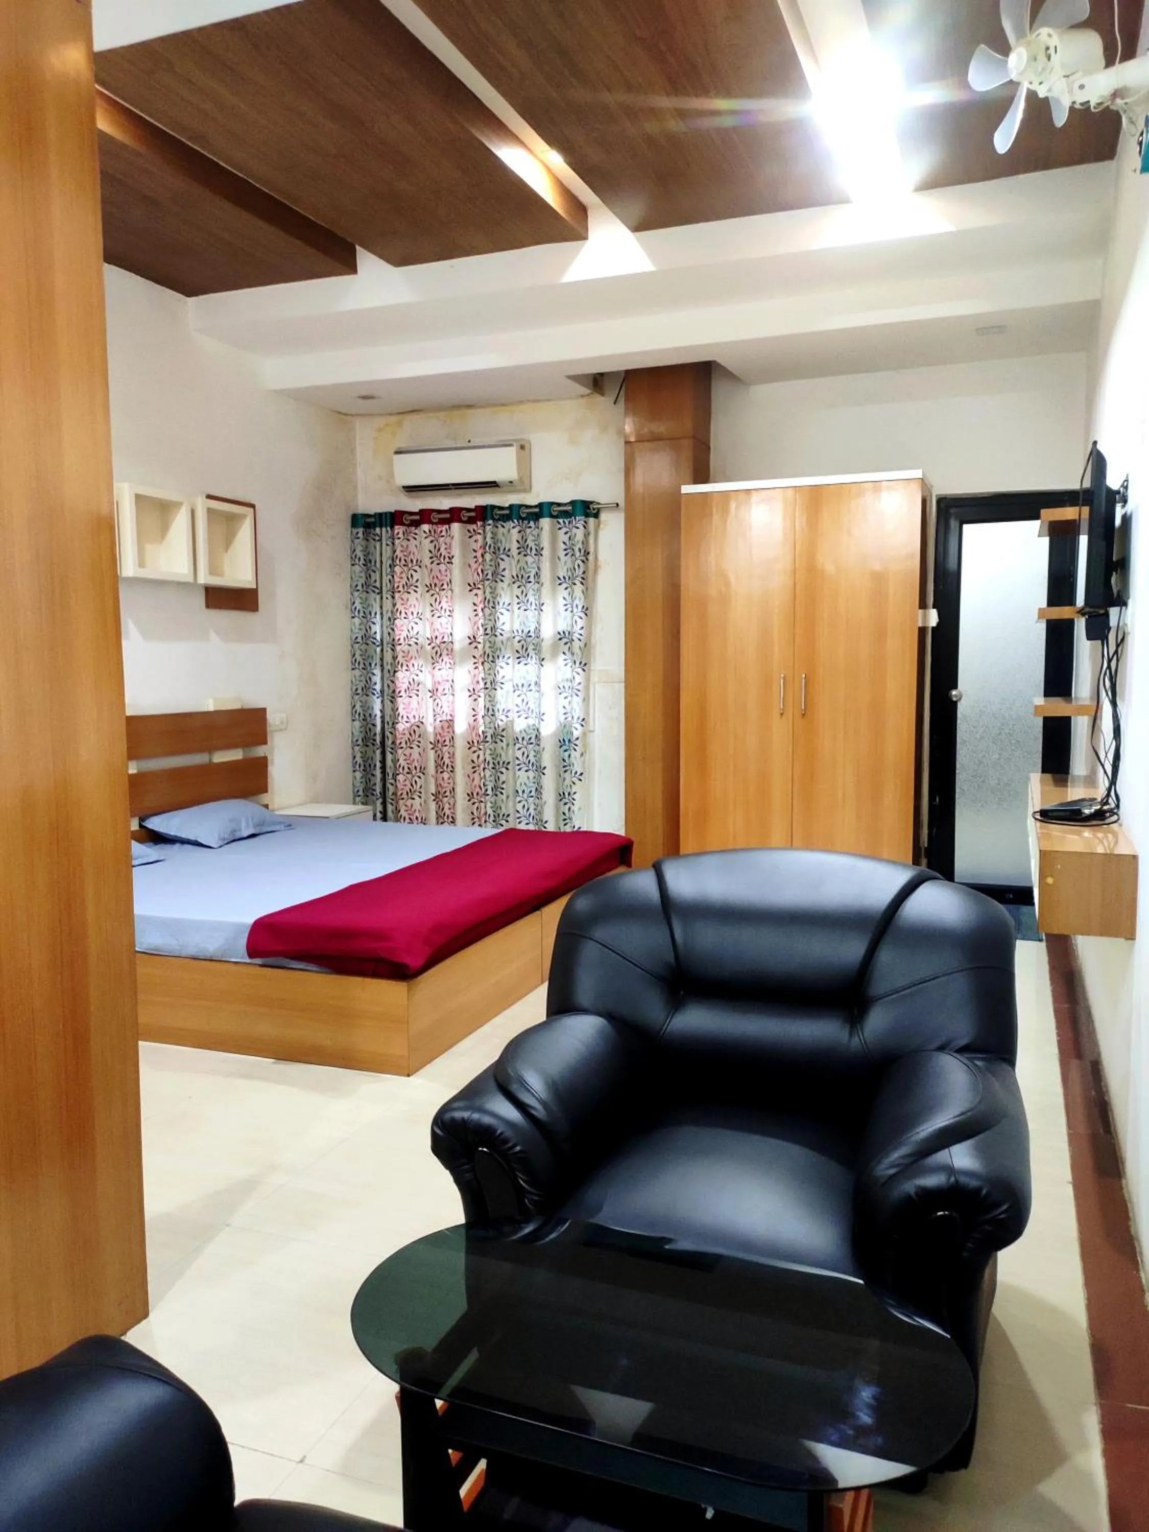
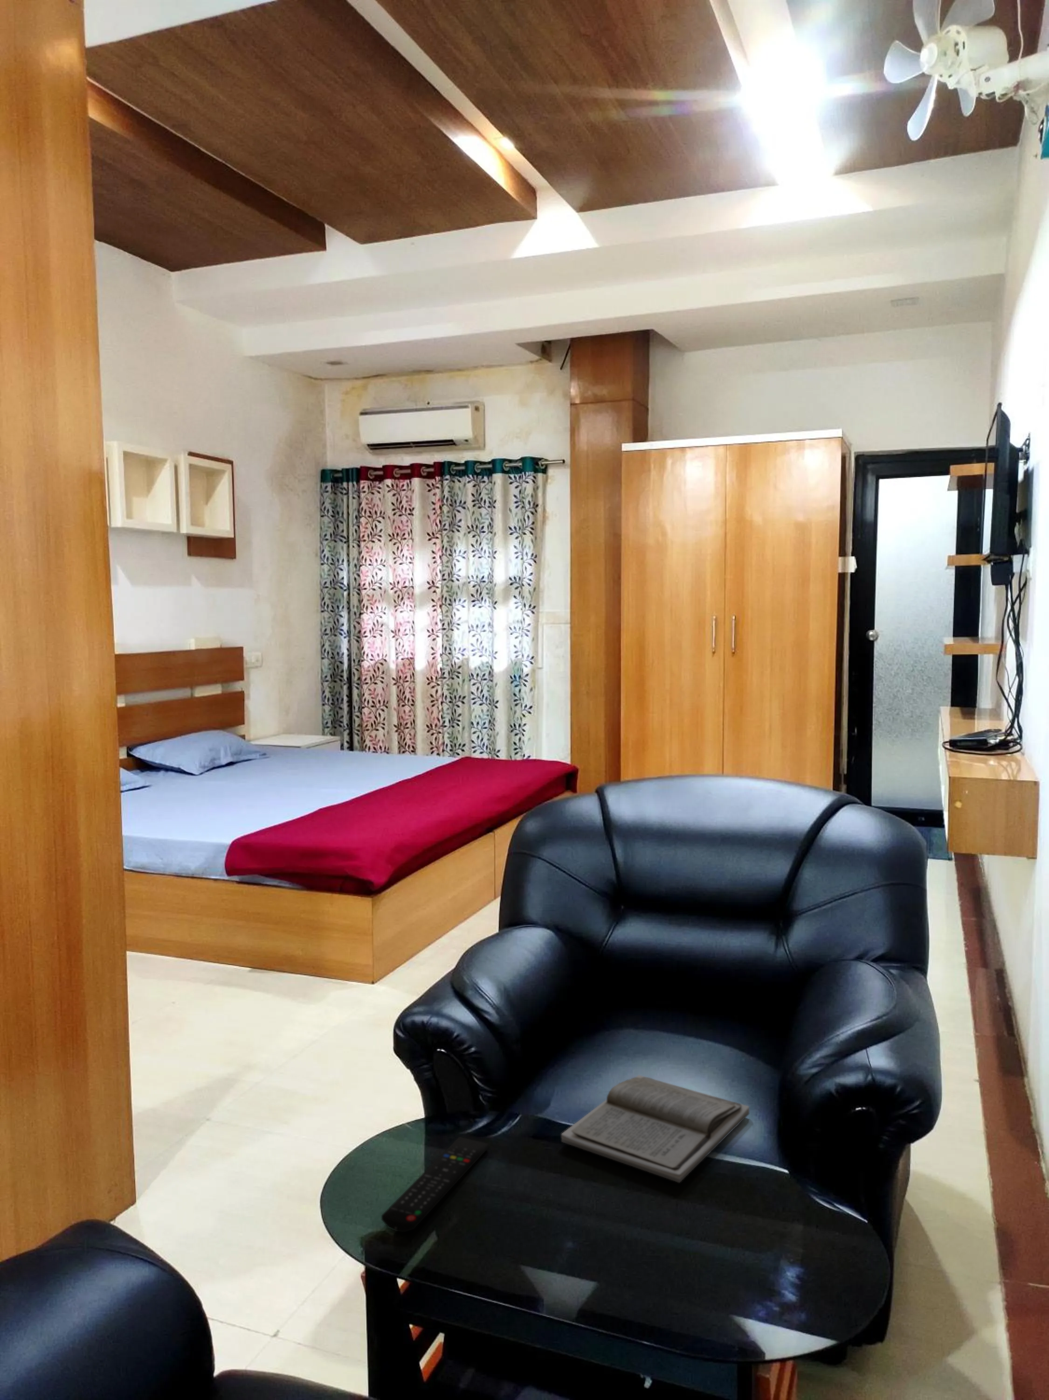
+ remote control (437, 1182)
+ book (657, 1118)
